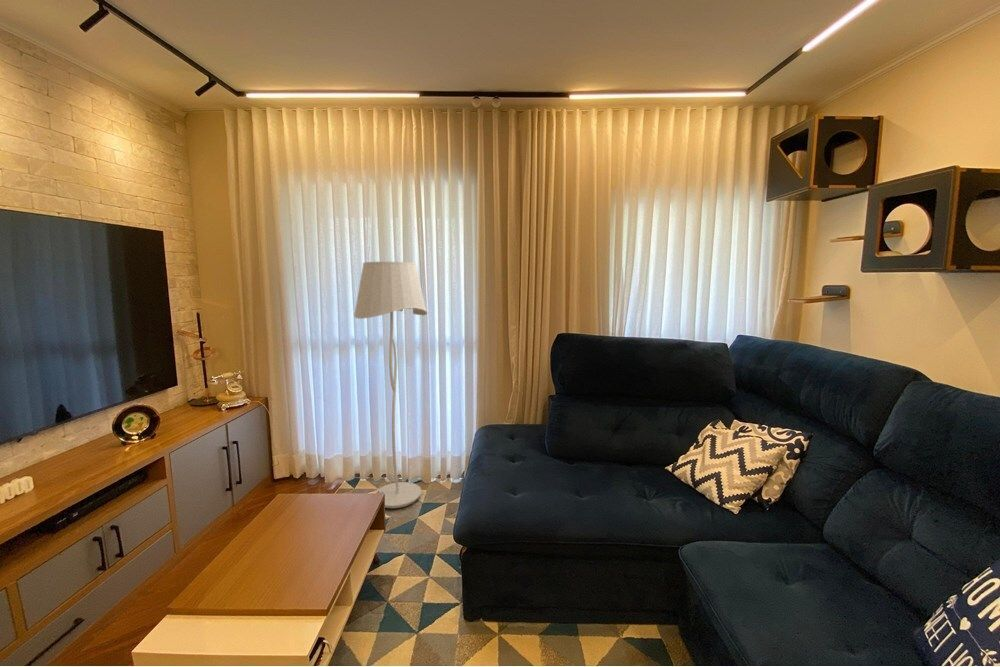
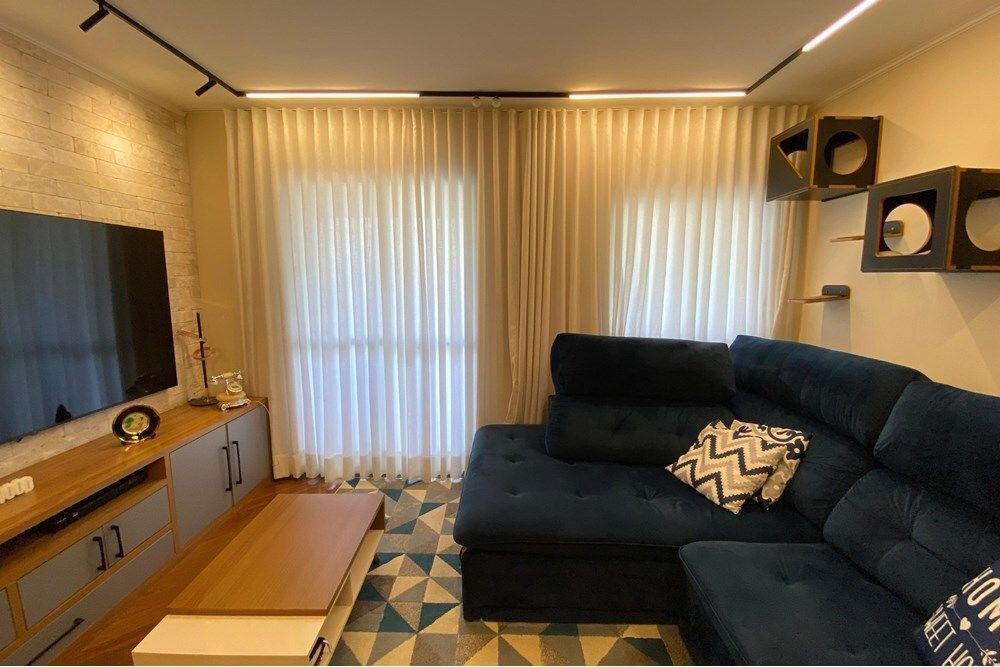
- floor lamp (393, 383)
